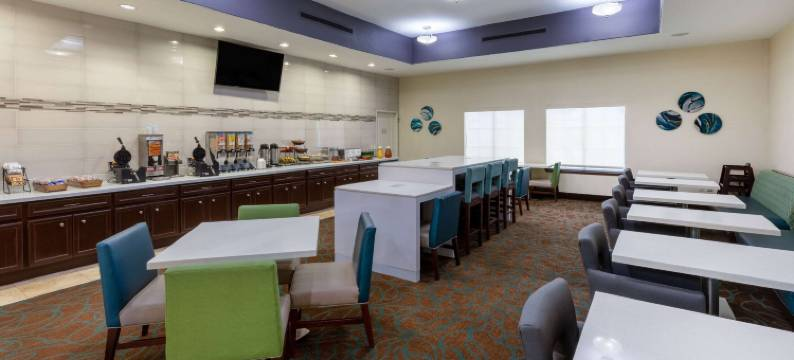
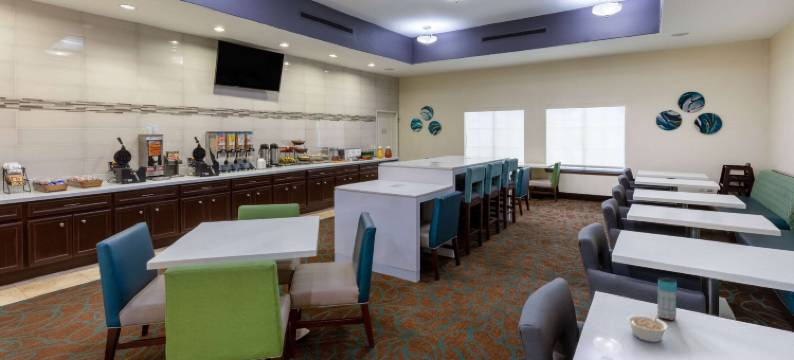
+ legume (646, 327)
+ beverage can (666, 298)
